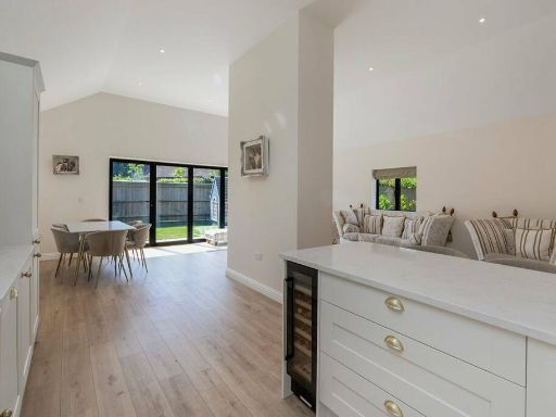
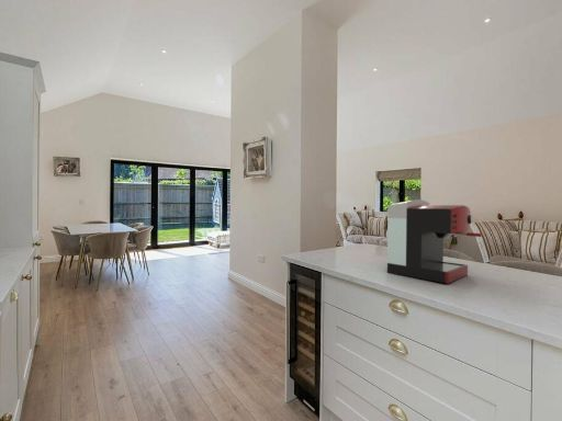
+ coffee maker (437, 237)
